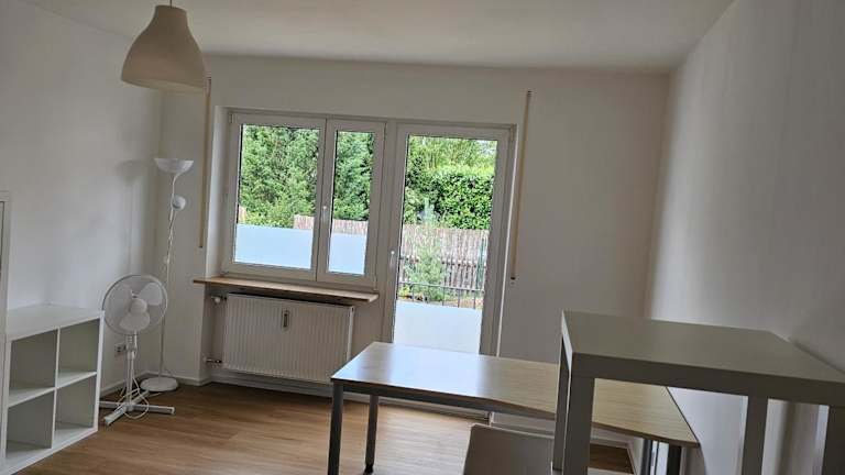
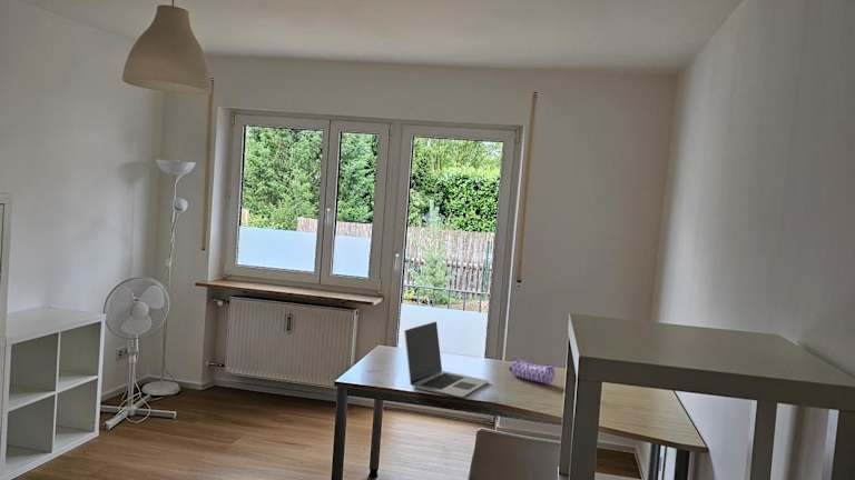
+ laptop (440, 357)
+ pencil case (532, 370)
